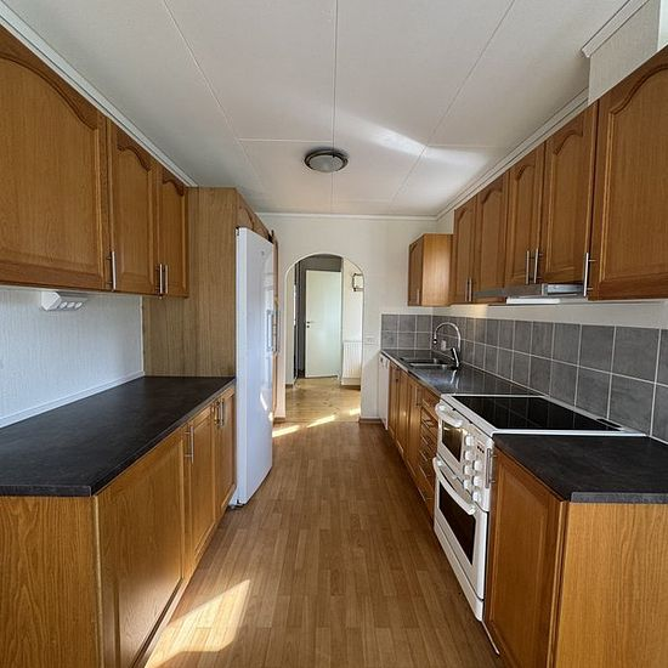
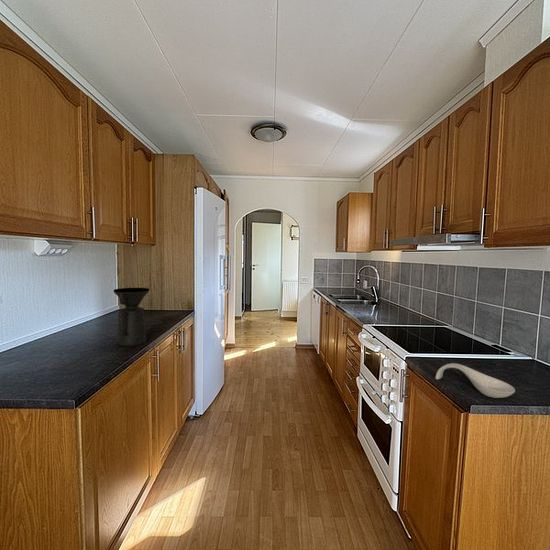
+ spoon rest (473, 378)
+ coffee maker (132, 316)
